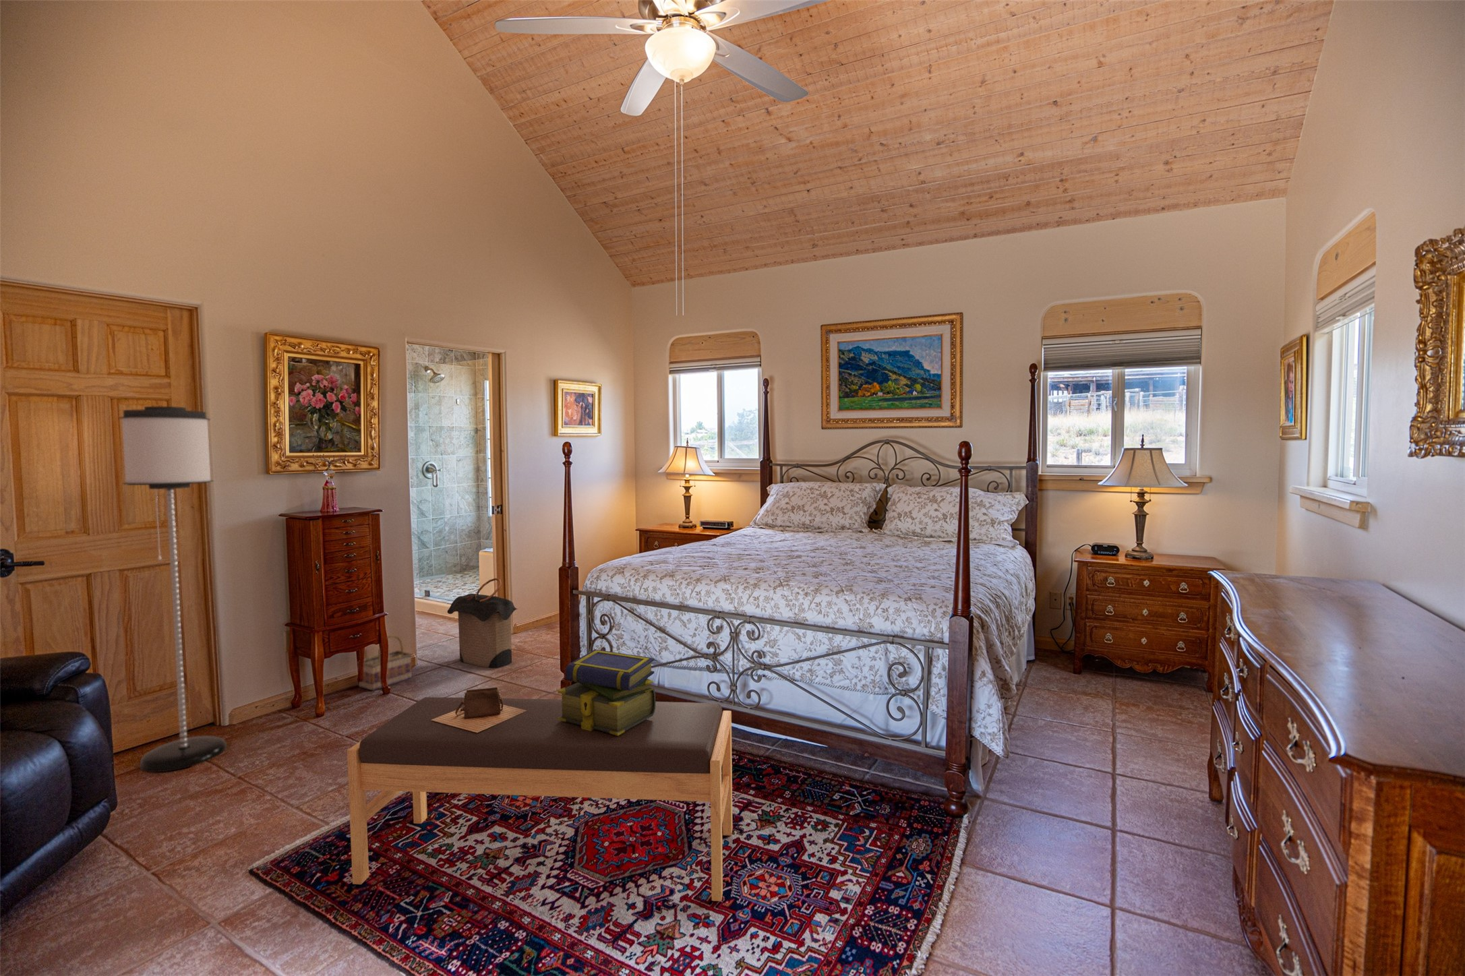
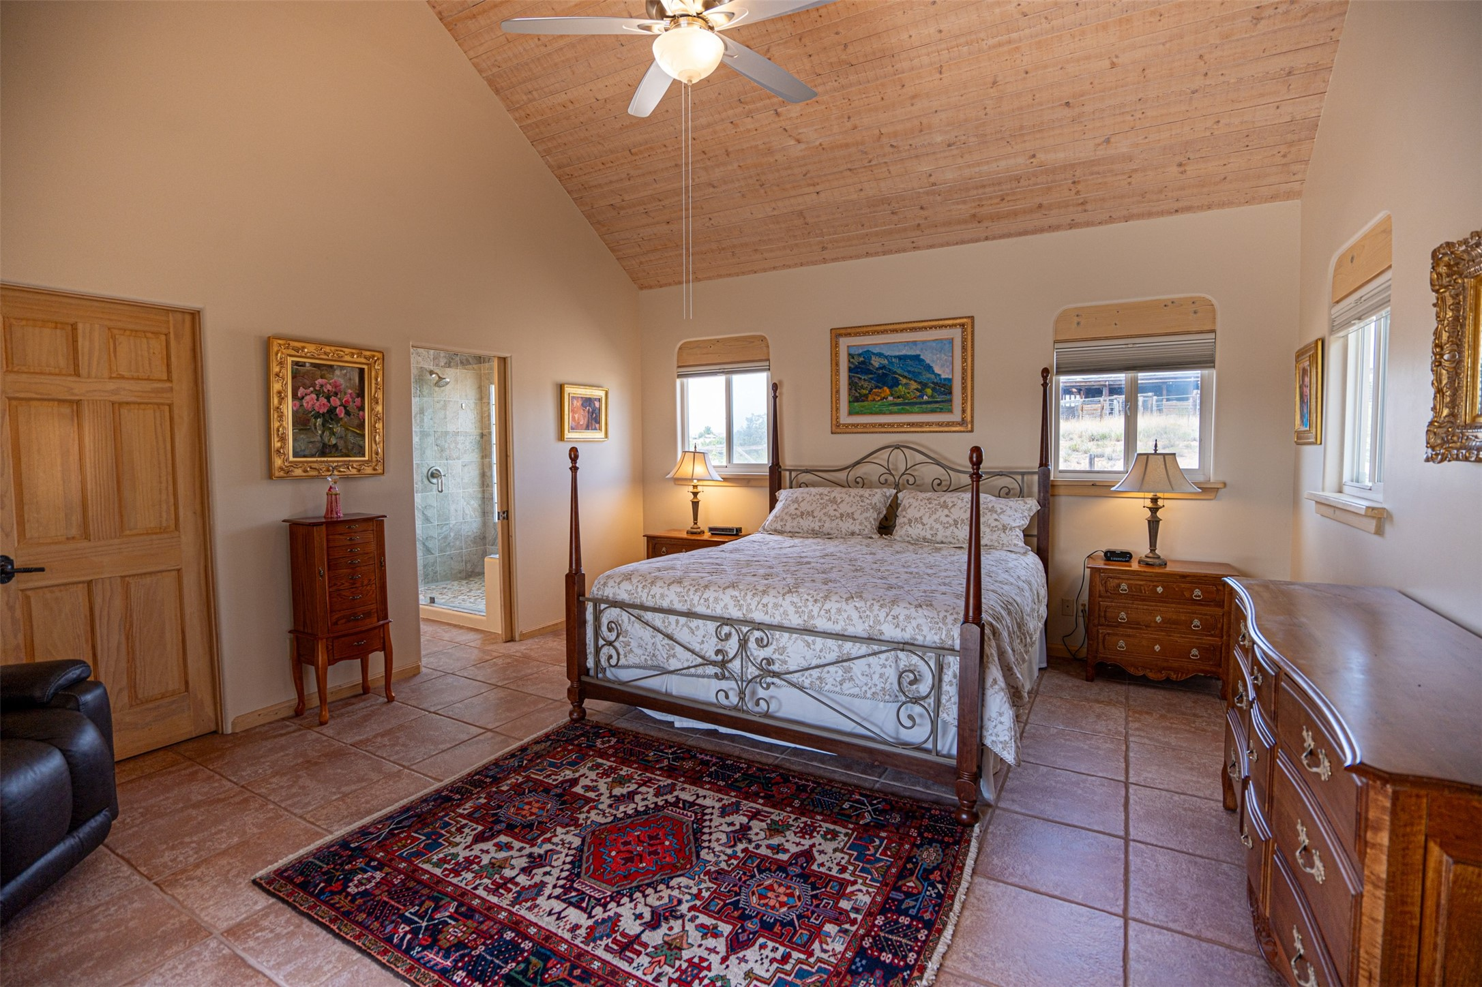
- handbag (478, 701)
- stack of books (610, 688)
- bench (553, 788)
- basket (389, 659)
- laundry hamper (483, 620)
- floor lamp (174, 584)
